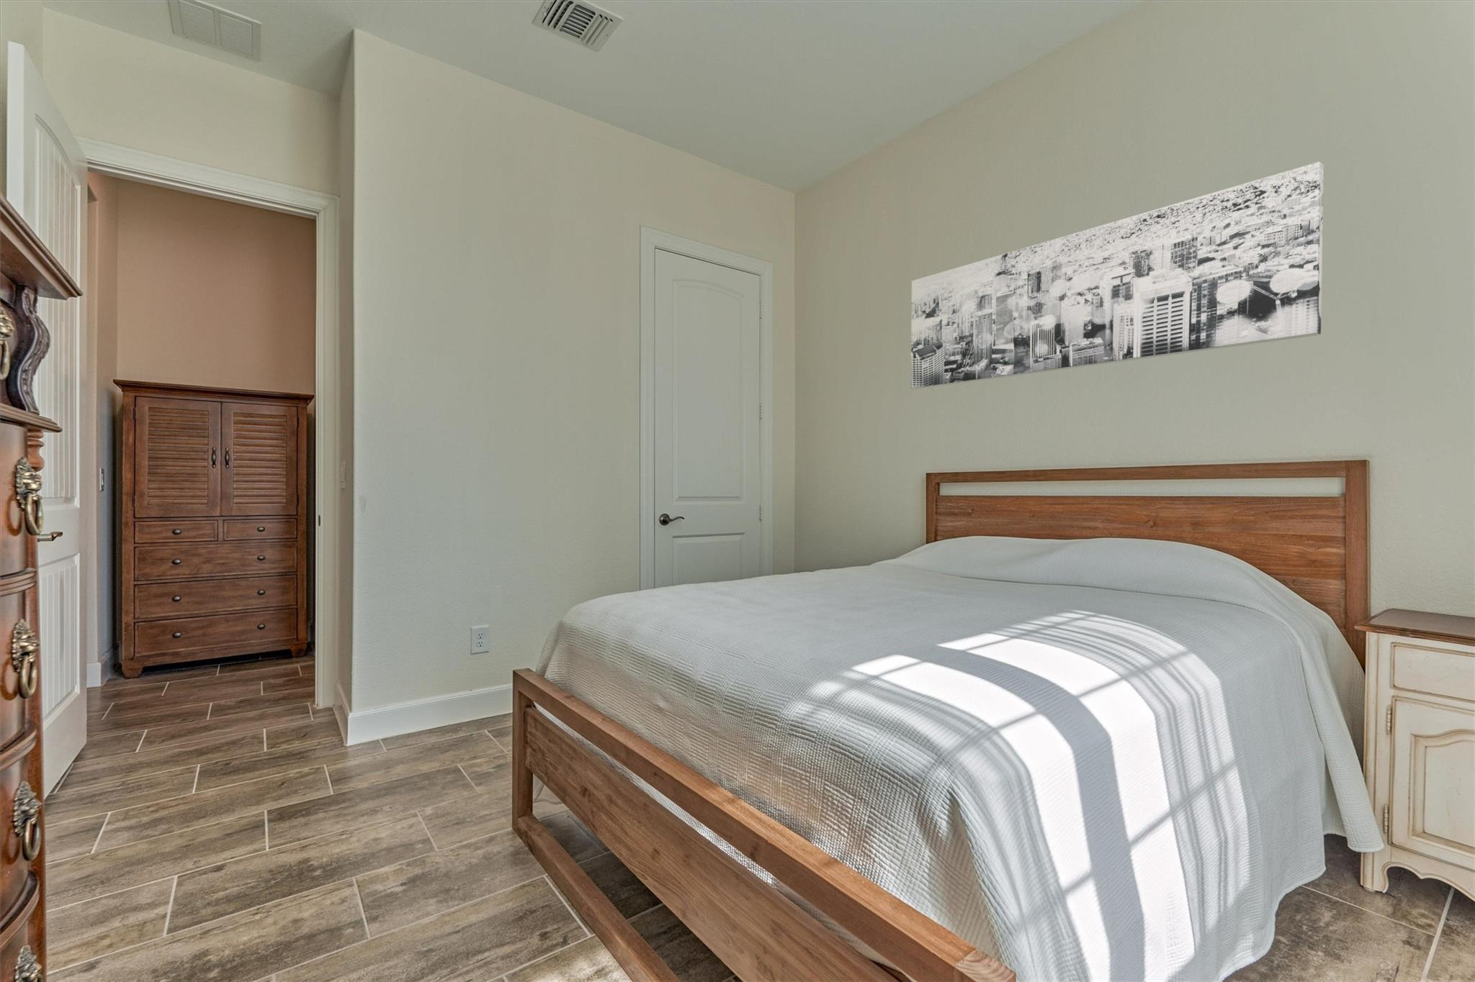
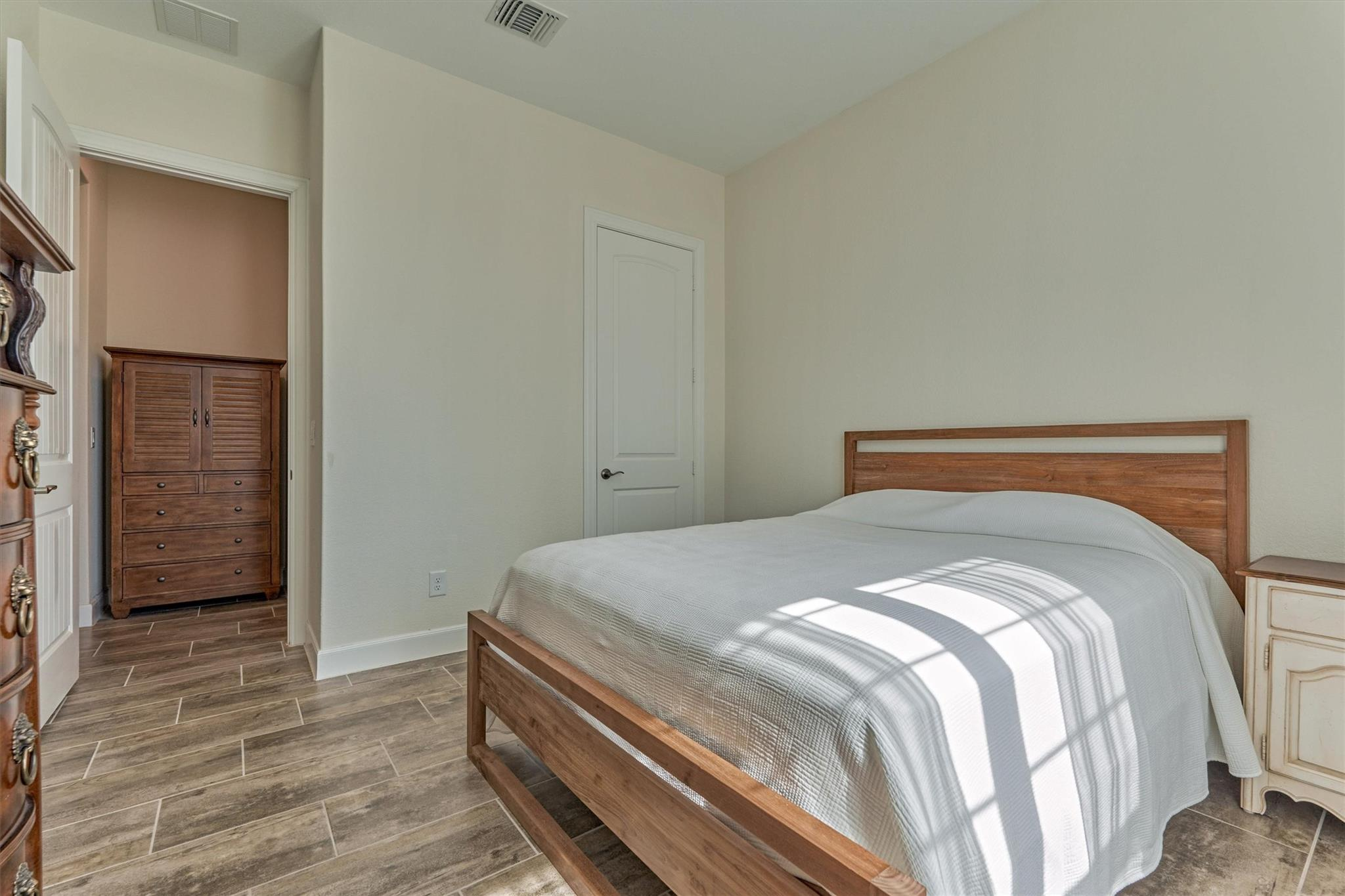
- wall art (1070, 301)
